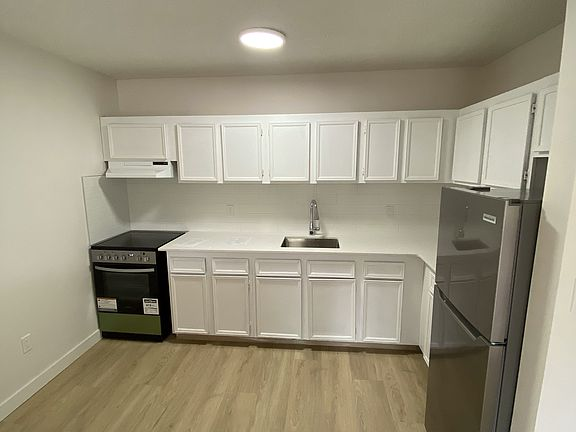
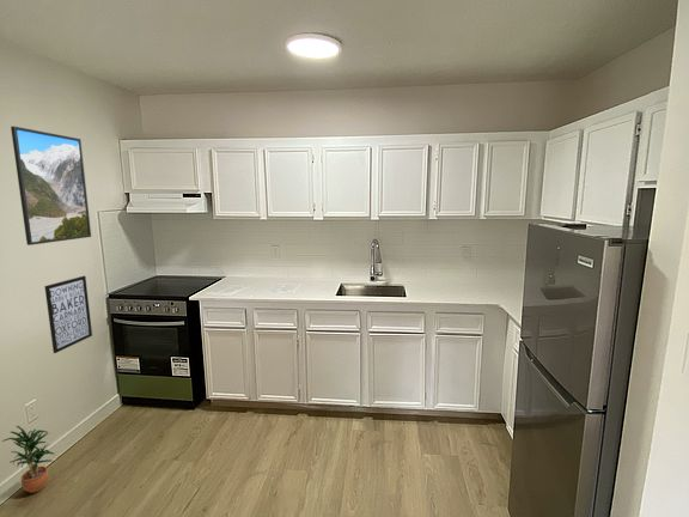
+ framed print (55, 188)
+ wall art (69, 312)
+ potted plant (31, 455)
